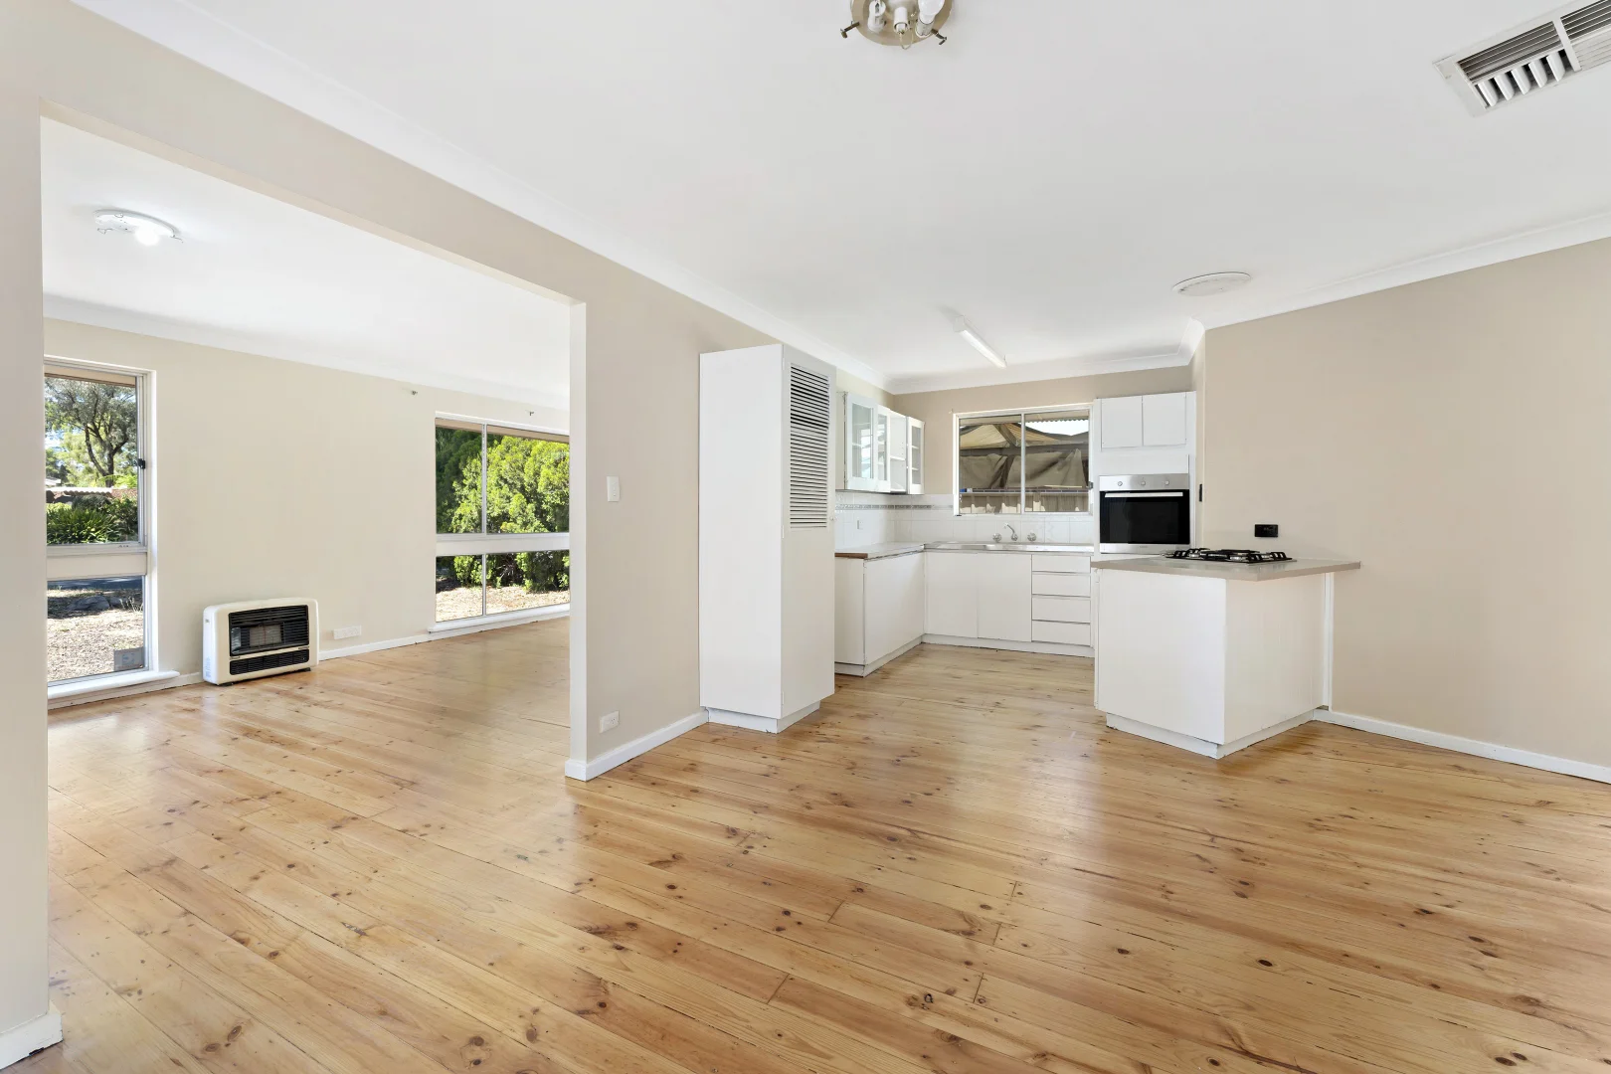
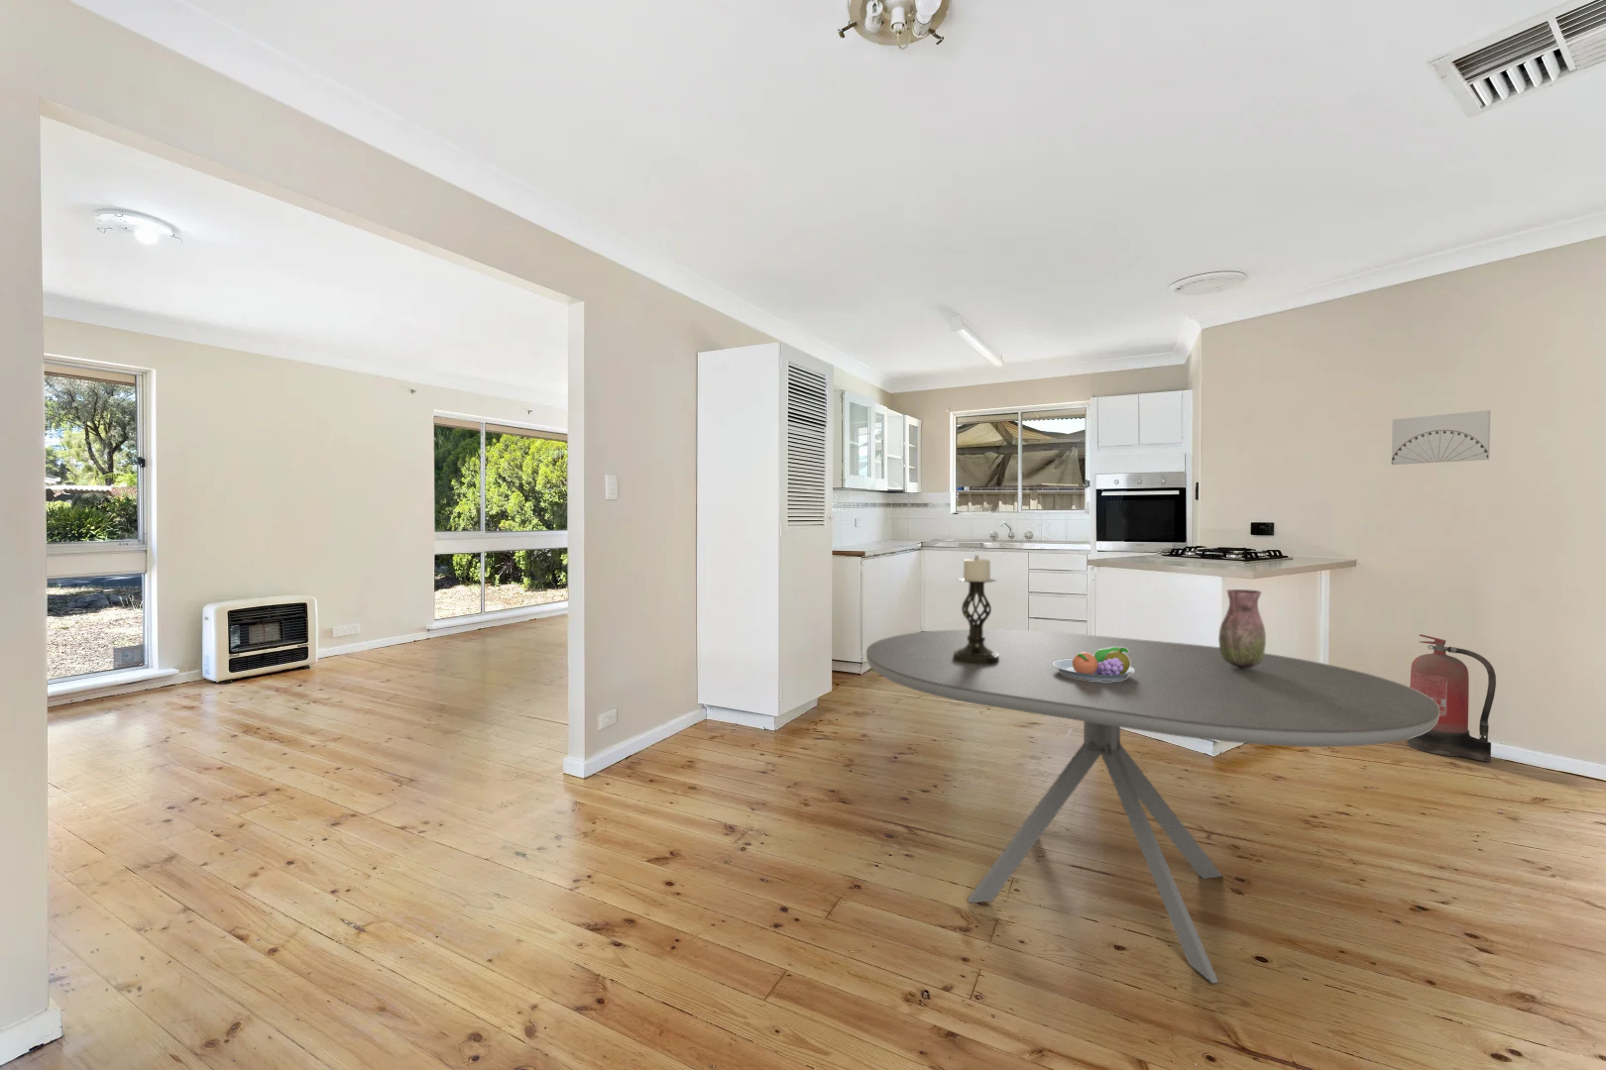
+ fire extinguisher (1452, 695)
+ vase (1242, 628)
+ wall art (1439, 438)
+ candle holder (975, 607)
+ dining table (1109, 771)
+ fruit bowl (1096, 658)
